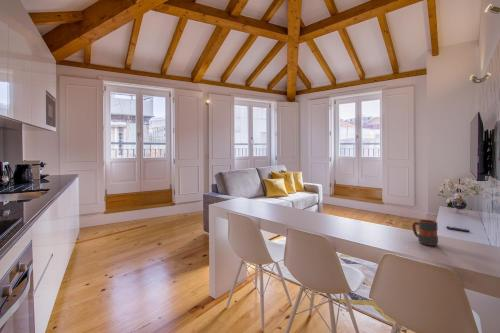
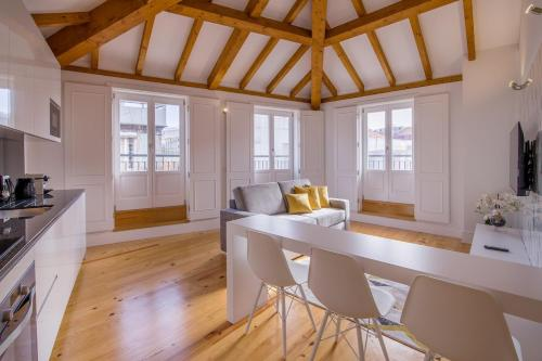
- mug (424, 231)
